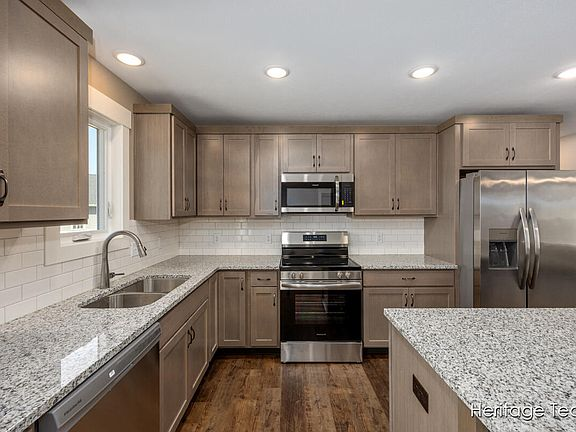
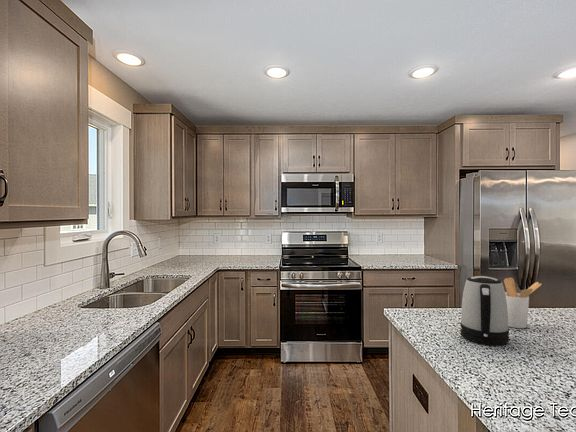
+ utensil holder (521, 302)
+ kettle (484, 308)
